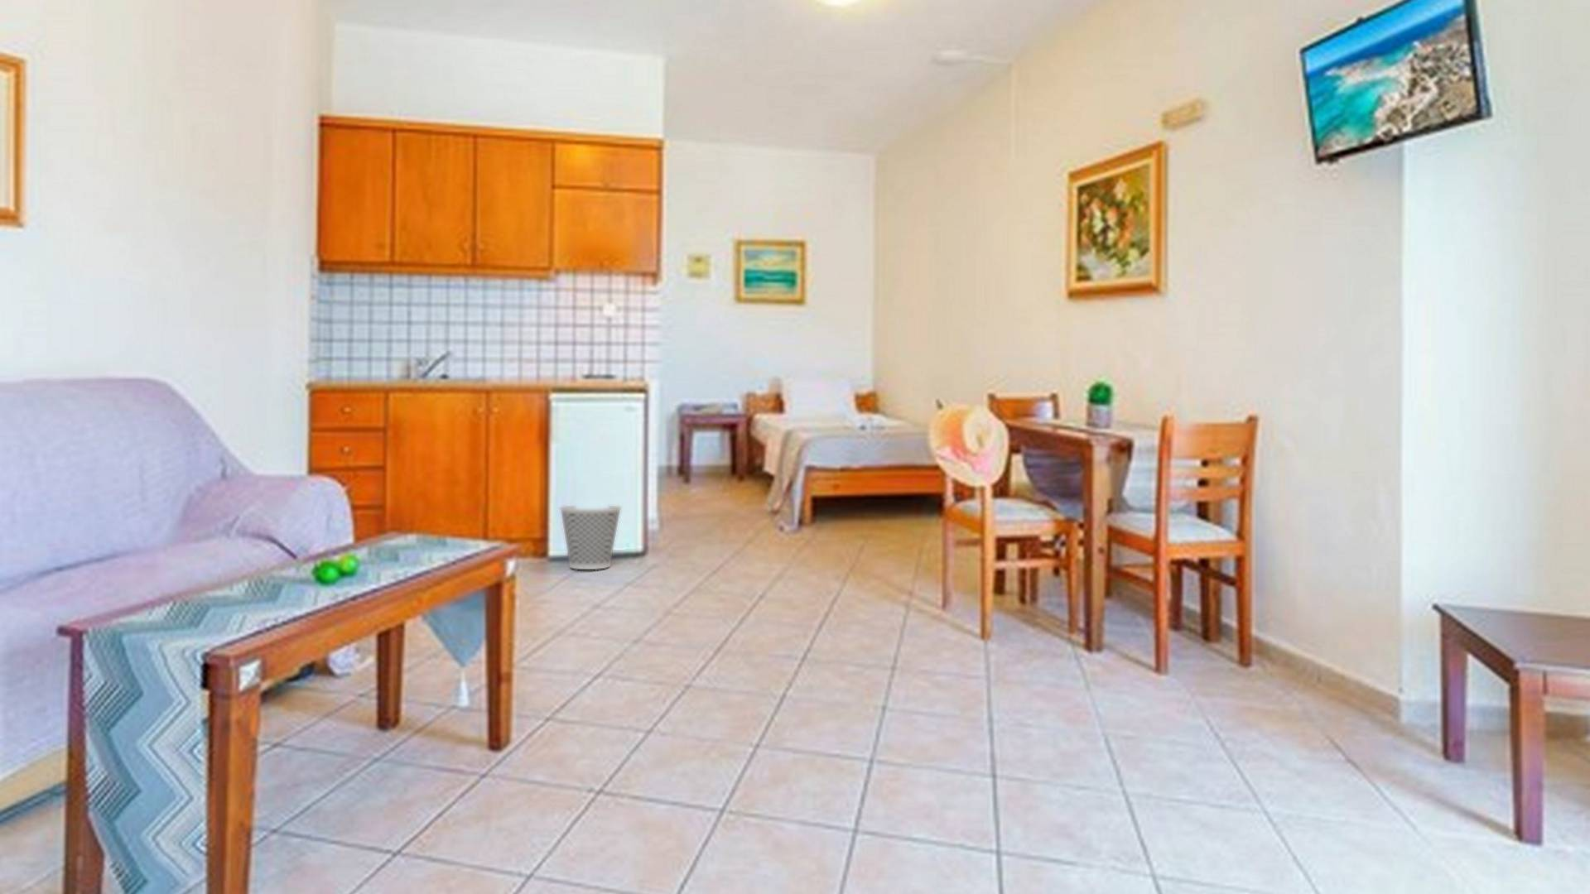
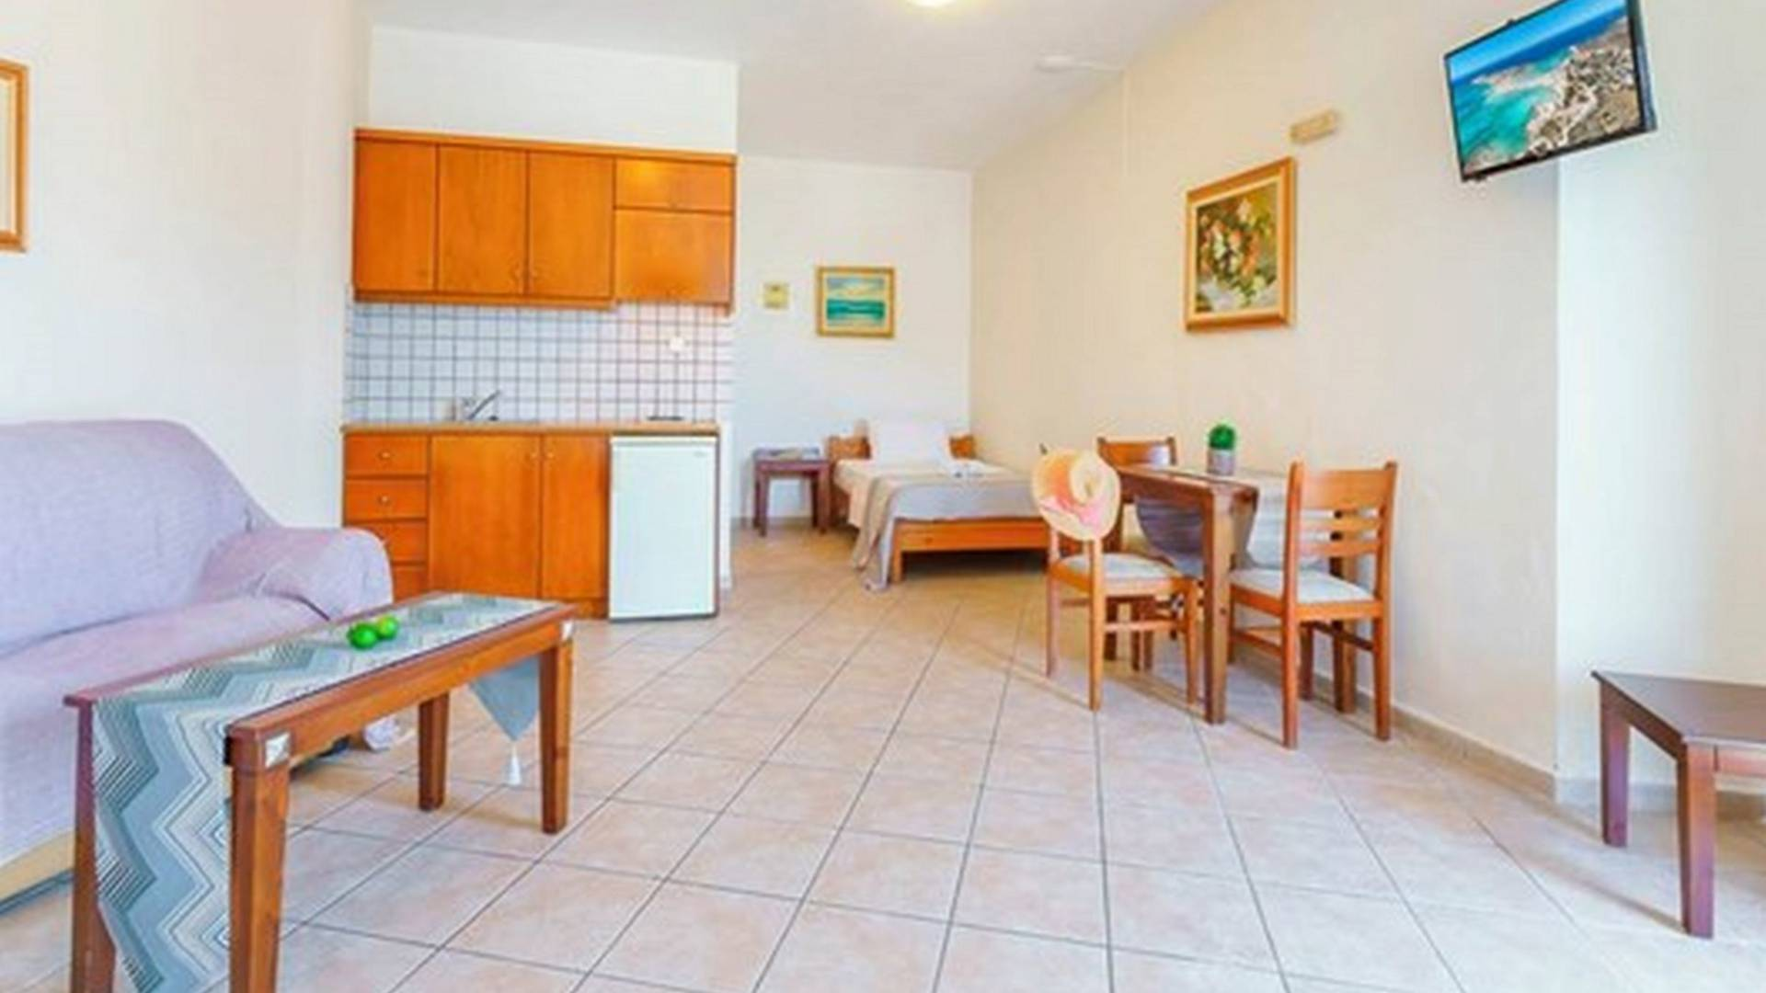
- wastebasket (590, 536)
